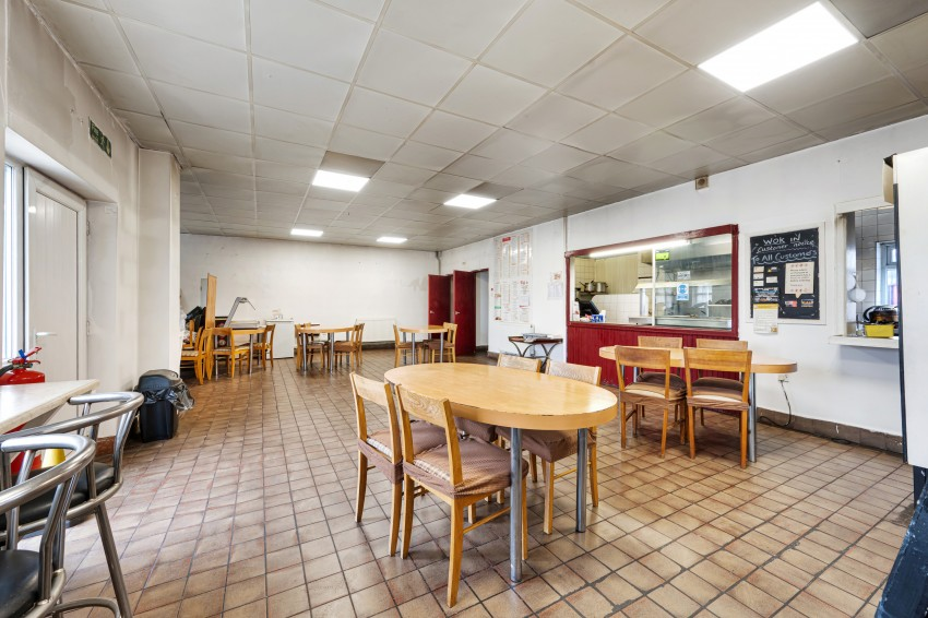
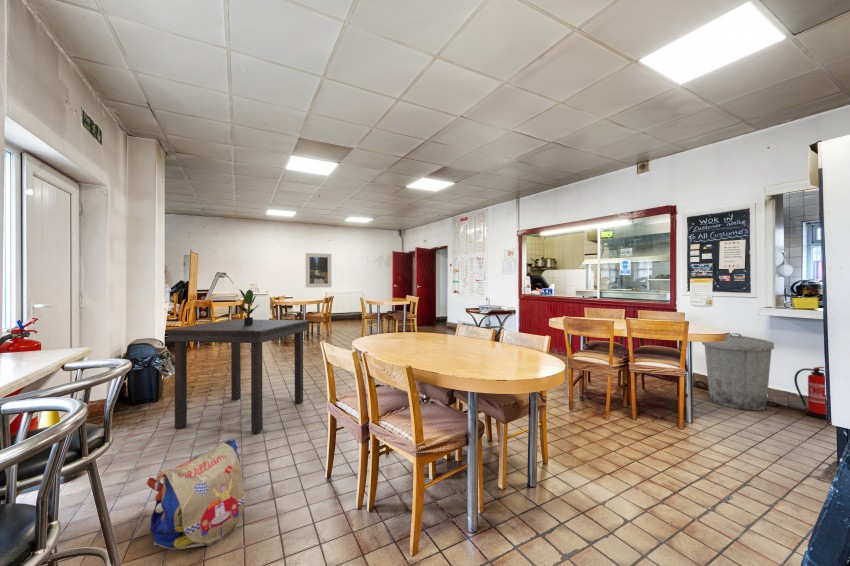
+ trash can (736, 368)
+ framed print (318, 270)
+ backpack (197, 491)
+ potted plant (248, 306)
+ fire extinguisher (813, 389)
+ dining table (239, 368)
